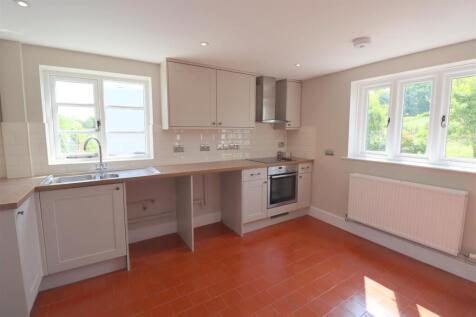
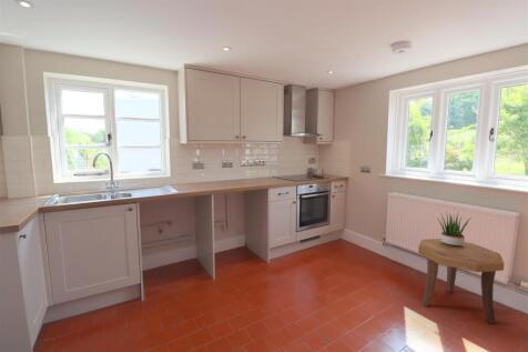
+ potted plant (453, 228)
+ side table (455, 276)
